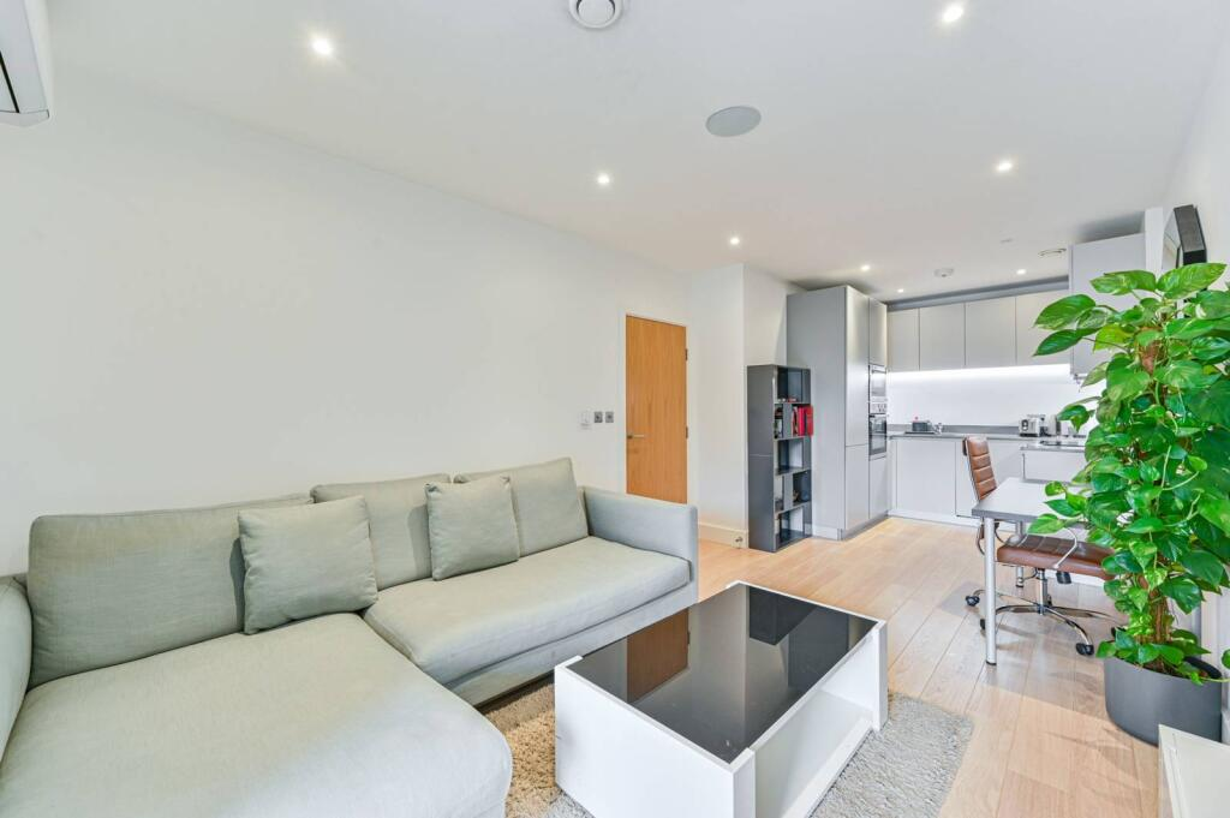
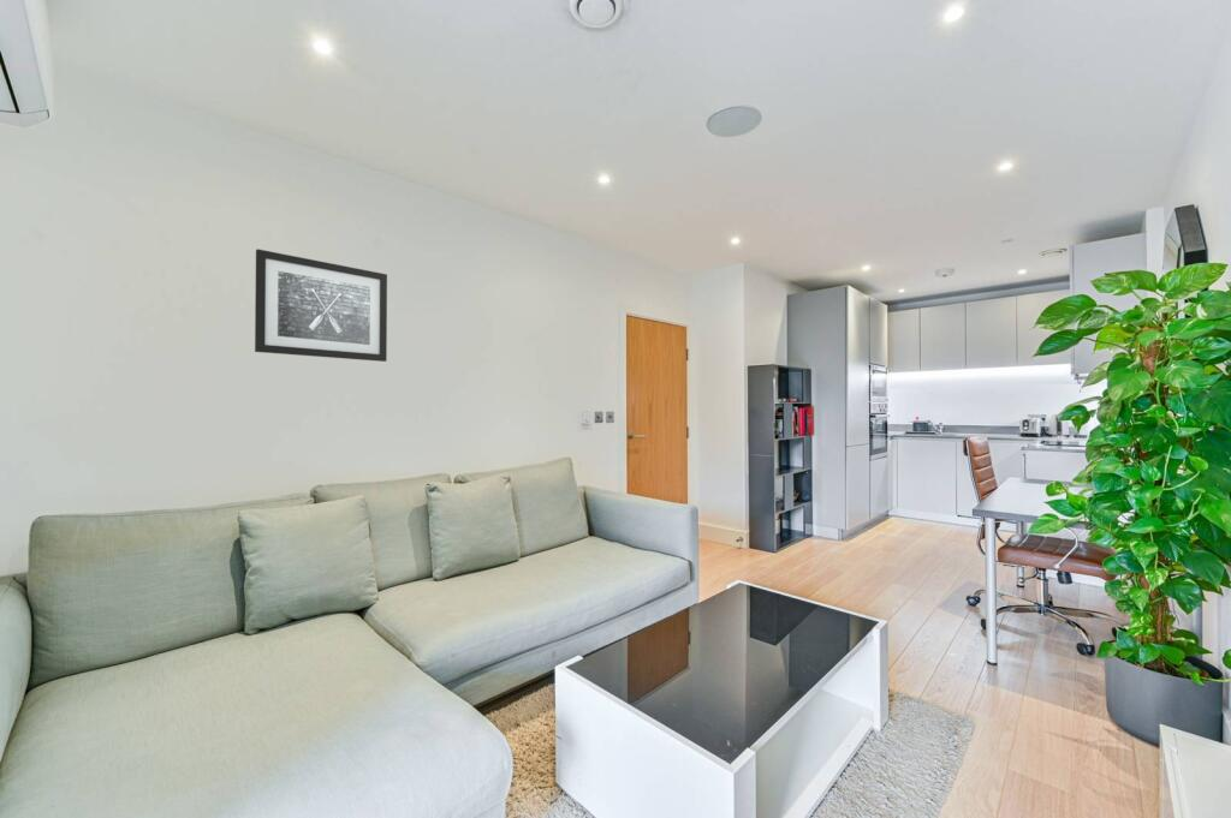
+ wall art (326, 310)
